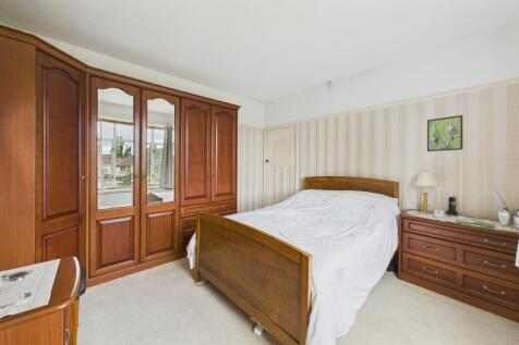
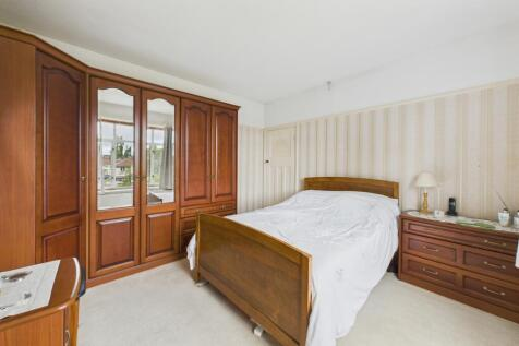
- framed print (444, 134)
